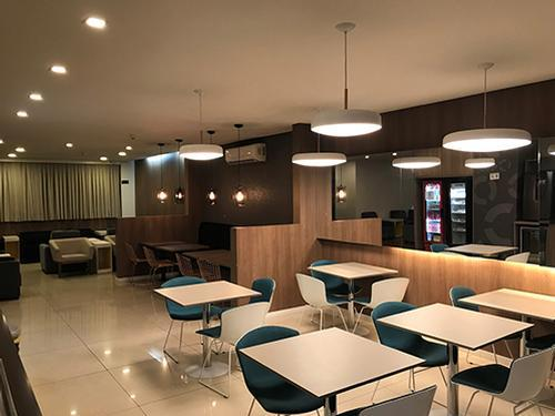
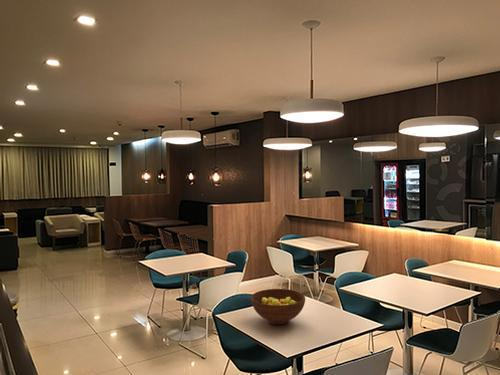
+ fruit bowl (278, 308)
